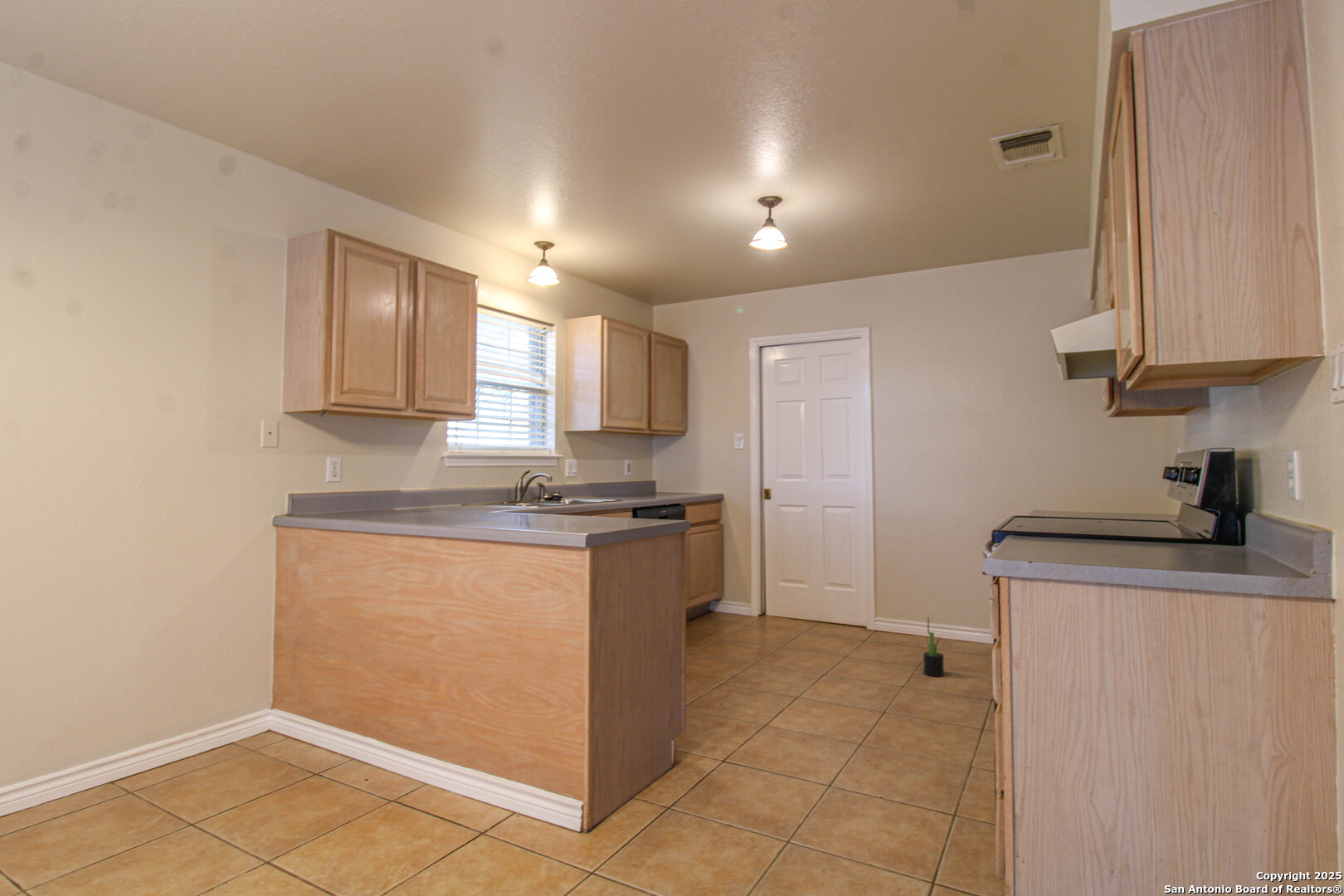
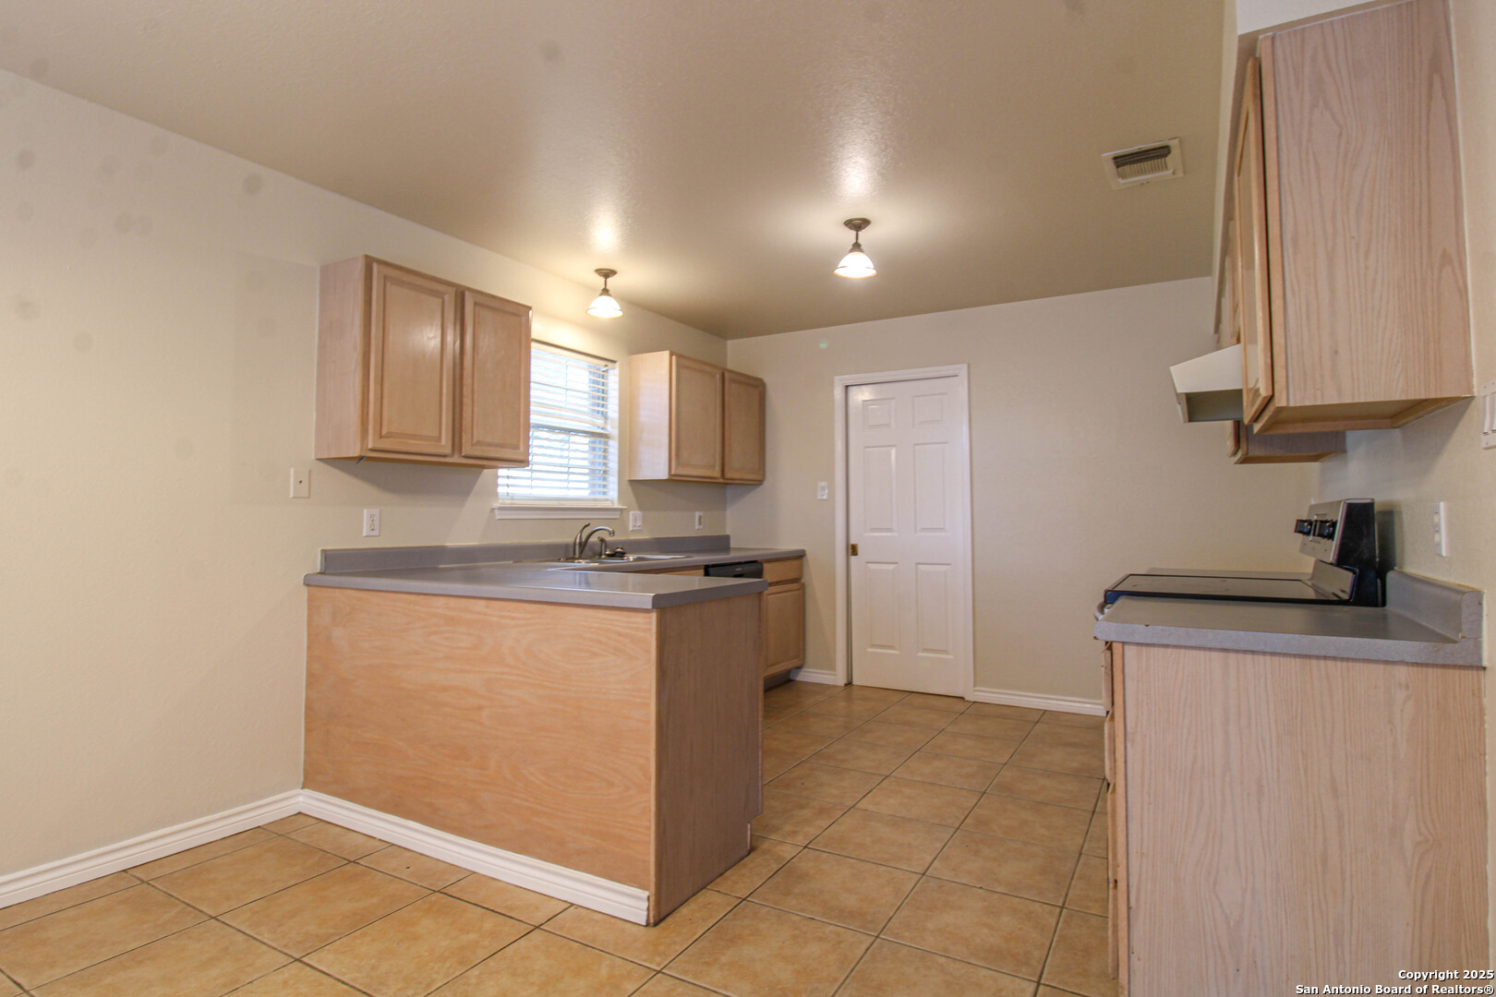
- decorative plant (933, 645)
